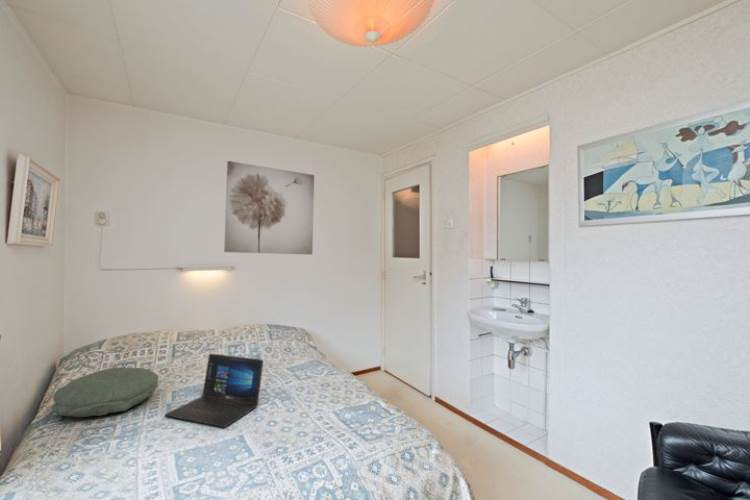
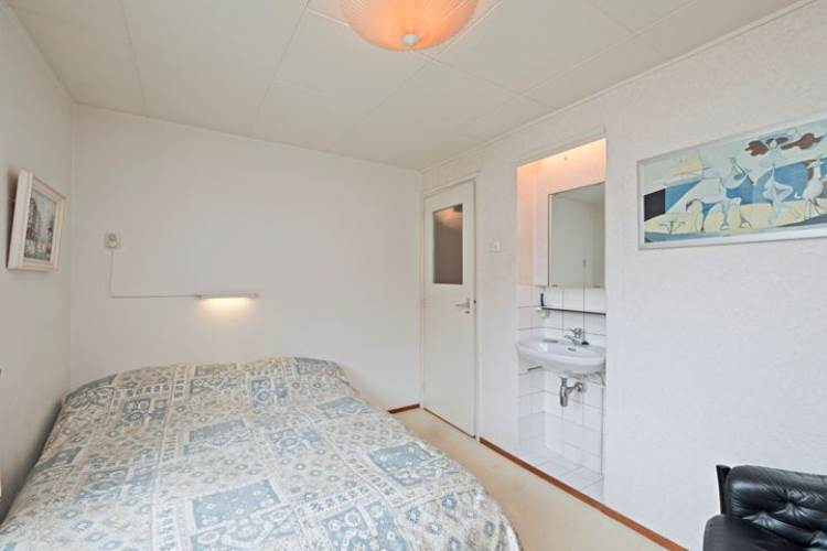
- laptop (216, 386)
- pillow (111, 389)
- wall art (272, 210)
